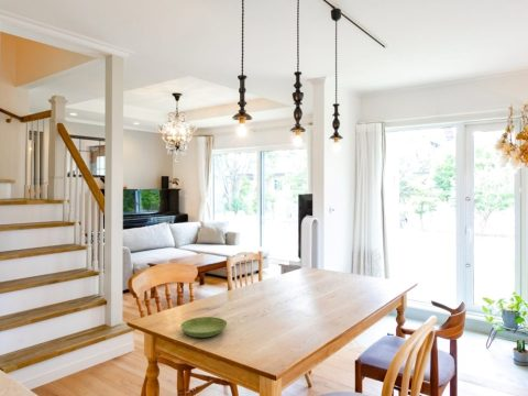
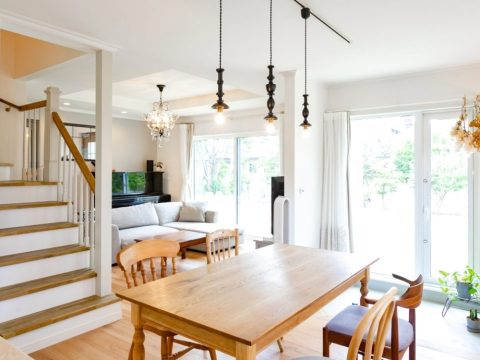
- saucer (204, 327)
